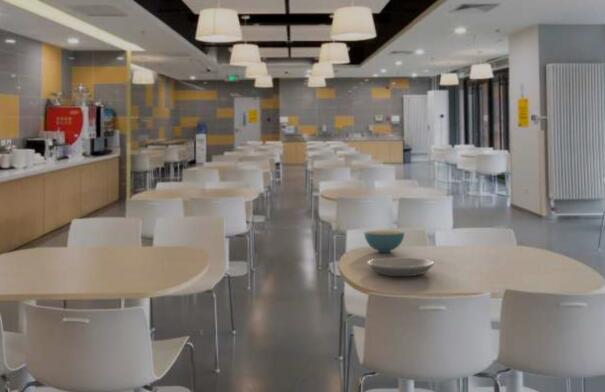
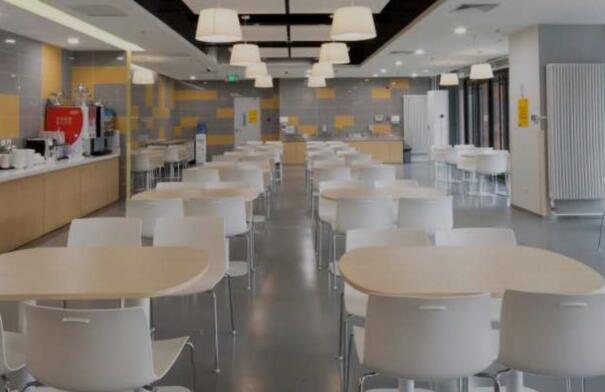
- cereal bowl (384, 242)
- plate (400, 267)
